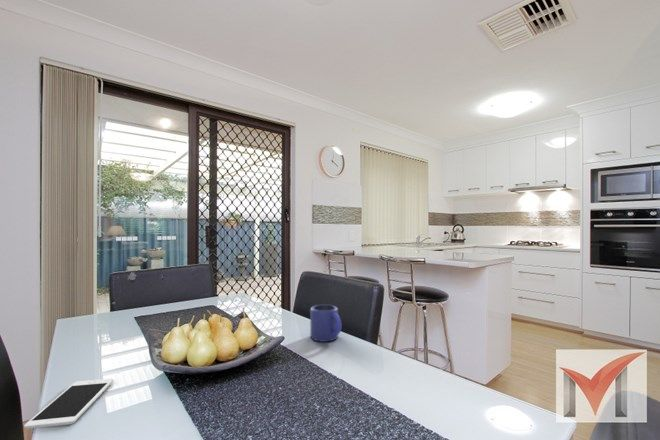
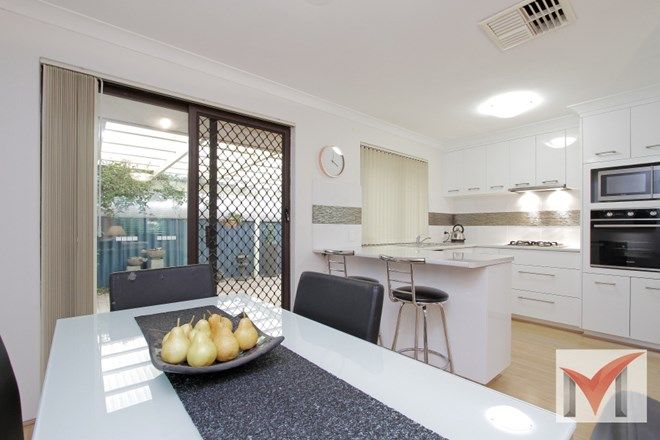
- mug (327, 323)
- cell phone (74, 400)
